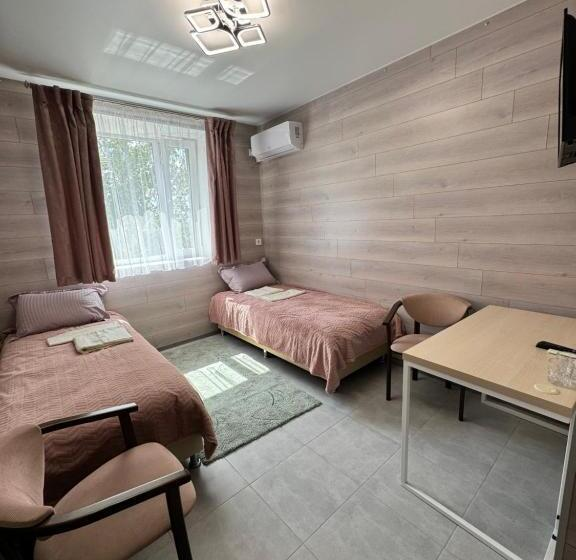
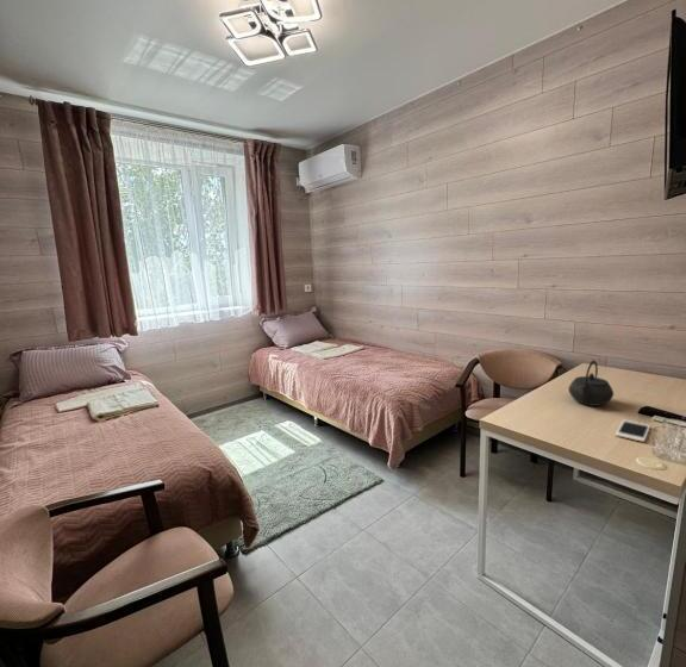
+ cell phone (632, 430)
+ kettle (590, 381)
